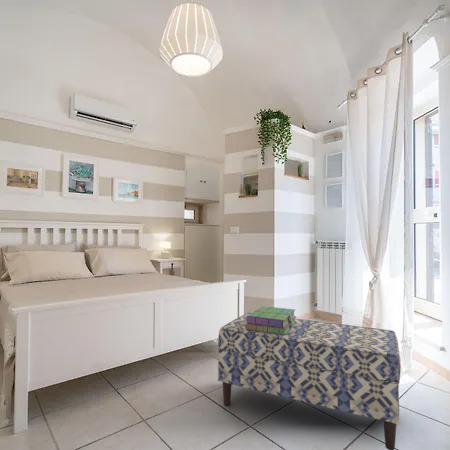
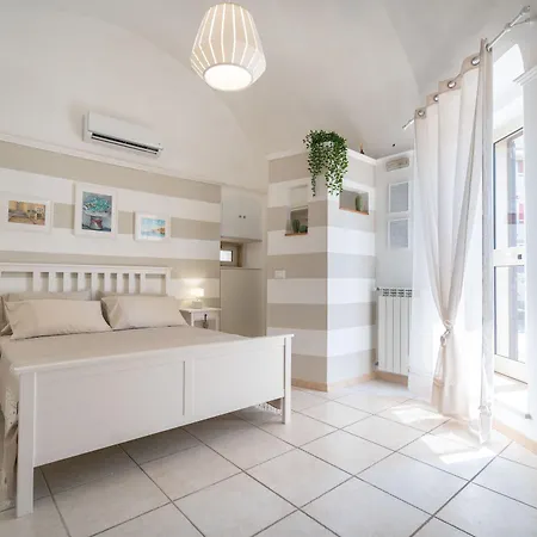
- stack of books (272, 318)
- bench (306, 368)
